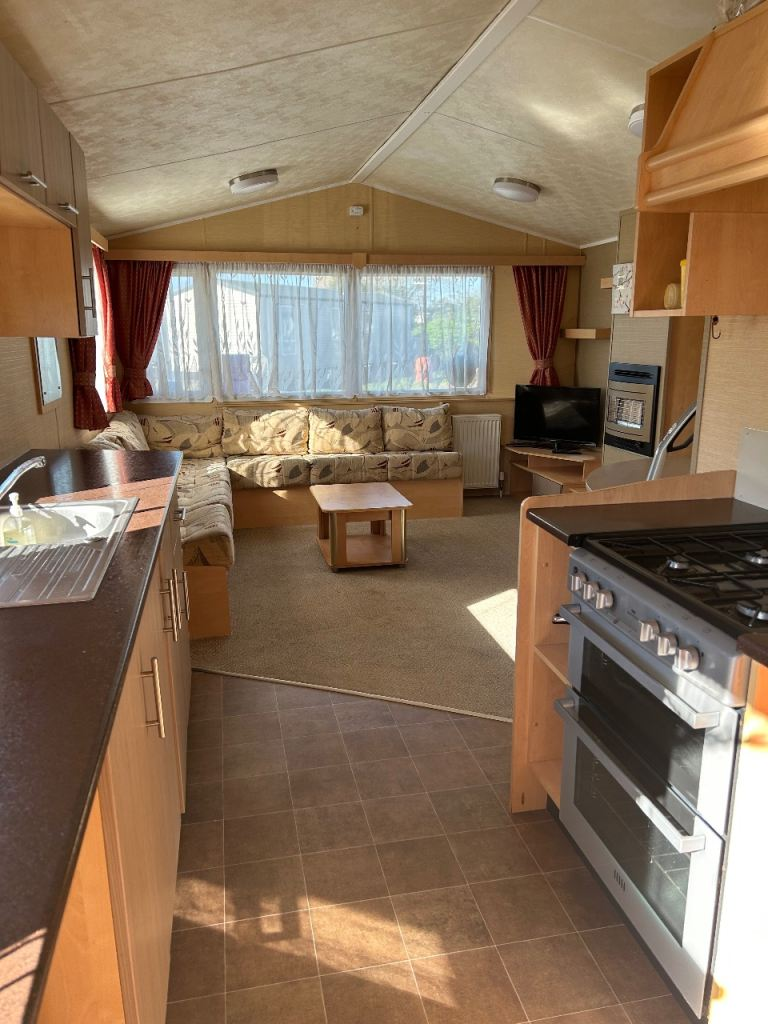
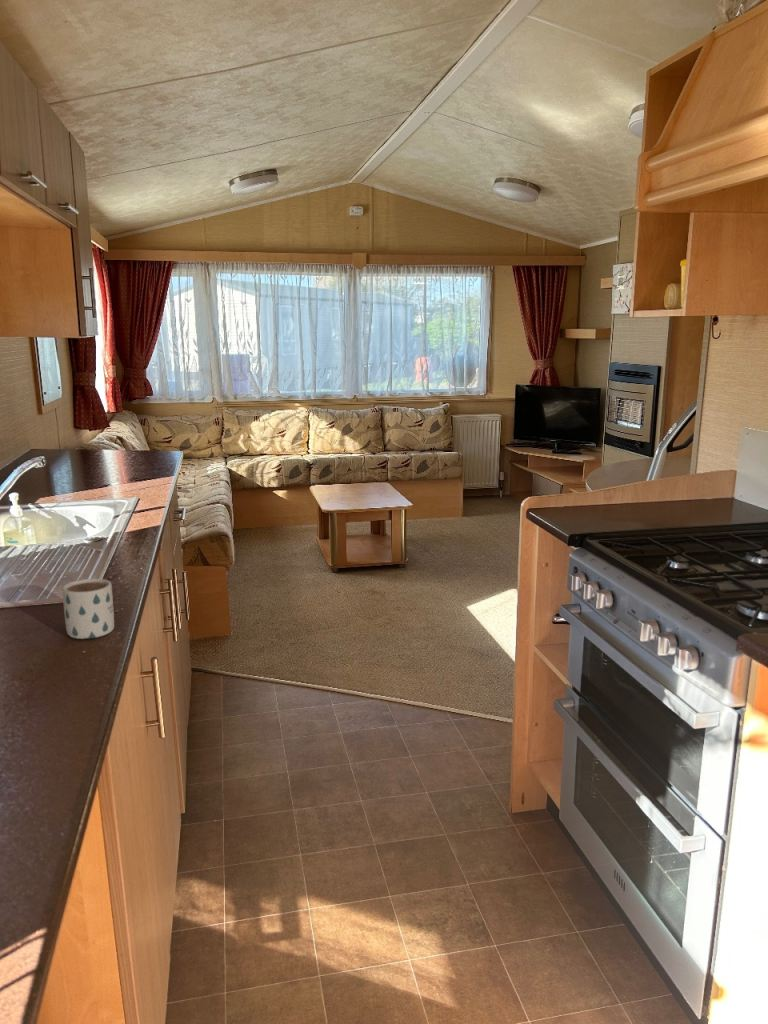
+ mug (89, 605)
